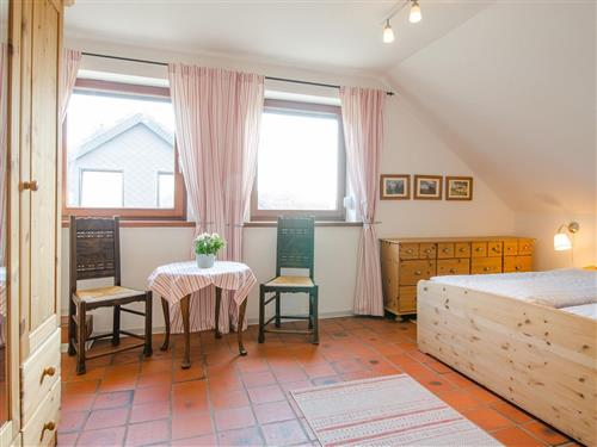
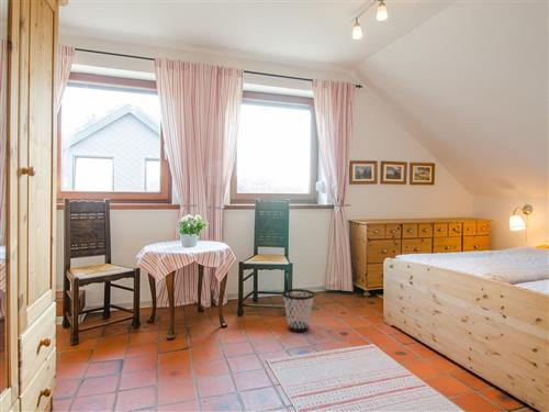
+ wastebasket (299, 310)
